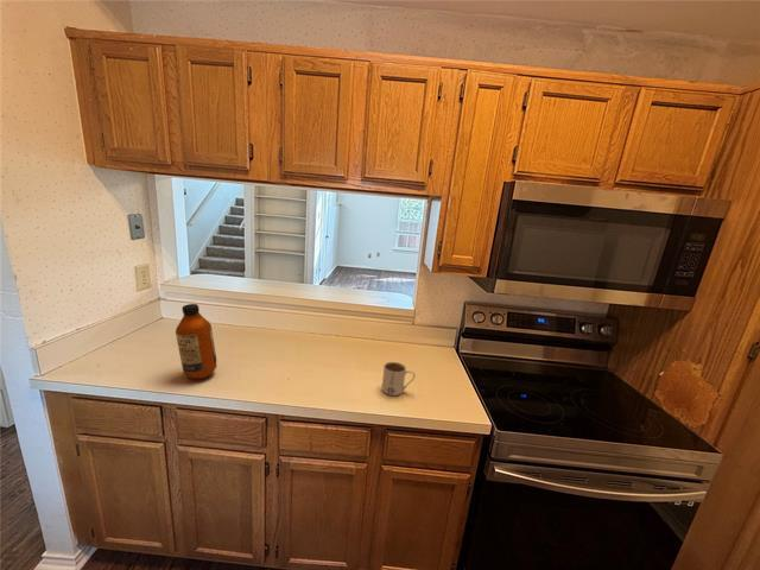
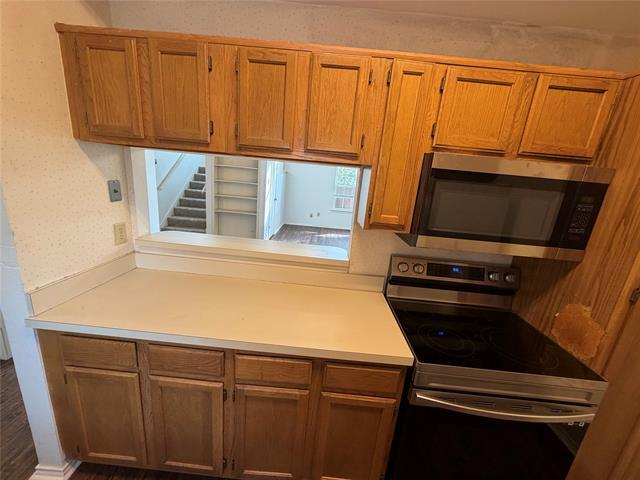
- bottle (196, 341)
- mug (398, 379)
